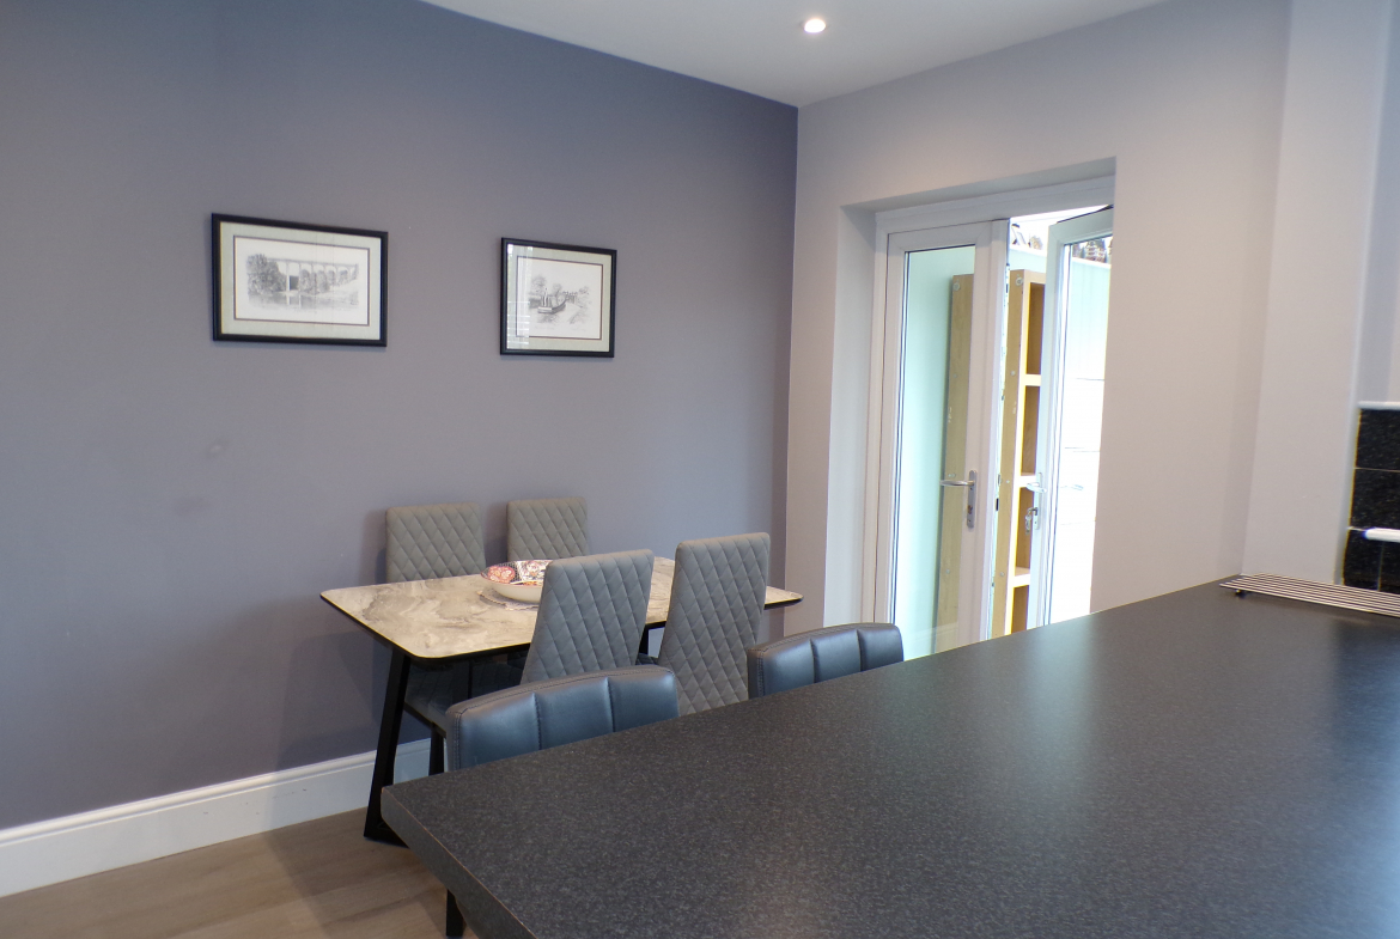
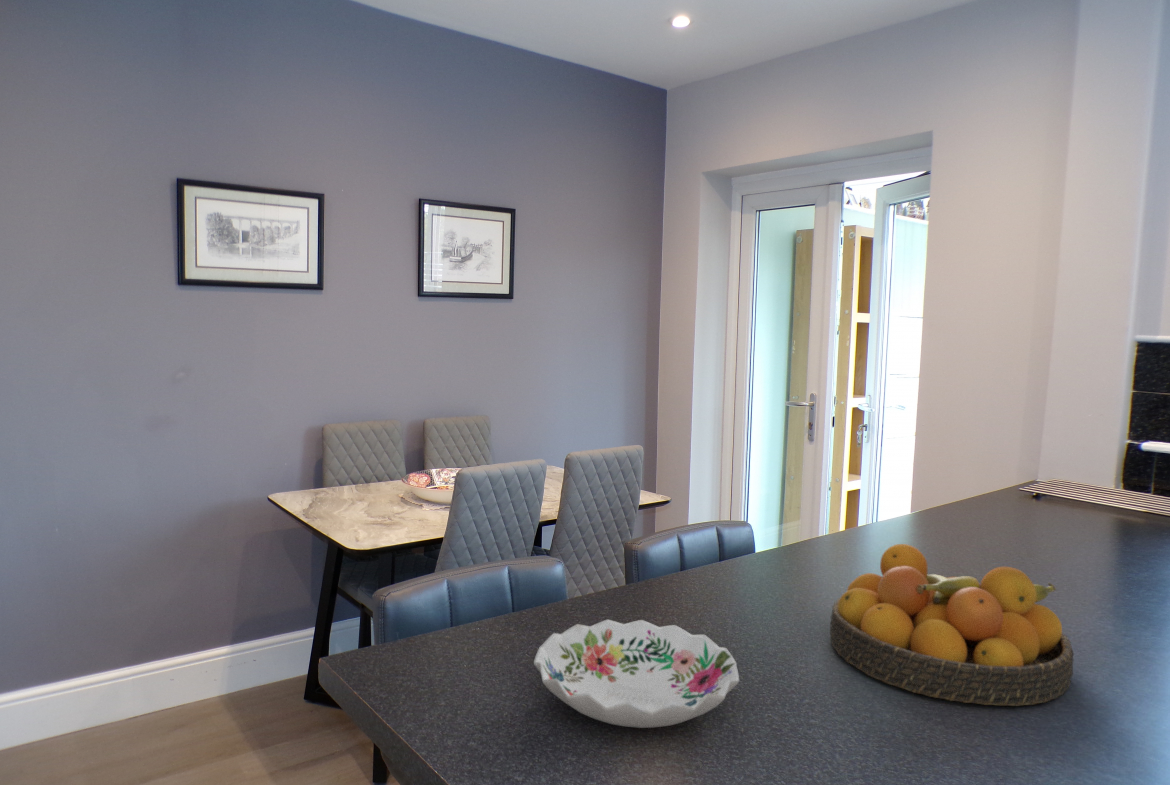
+ decorative bowl (635, 678)
+ fruit bowl (946, 608)
